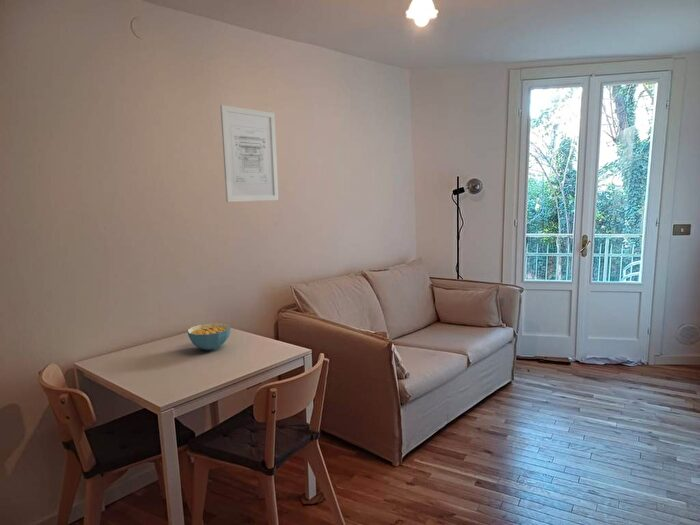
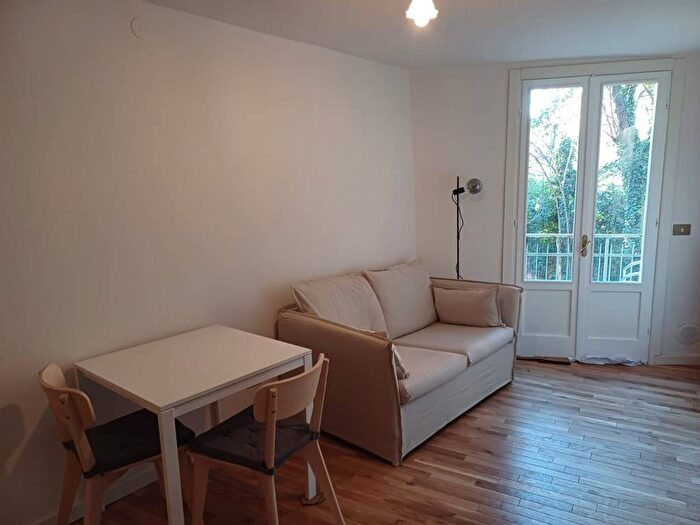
- wall art (251, 155)
- cereal bowl (209, 338)
